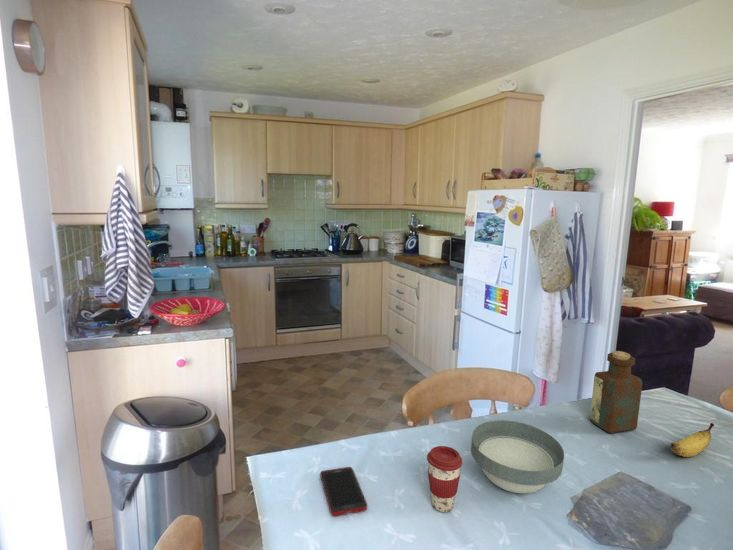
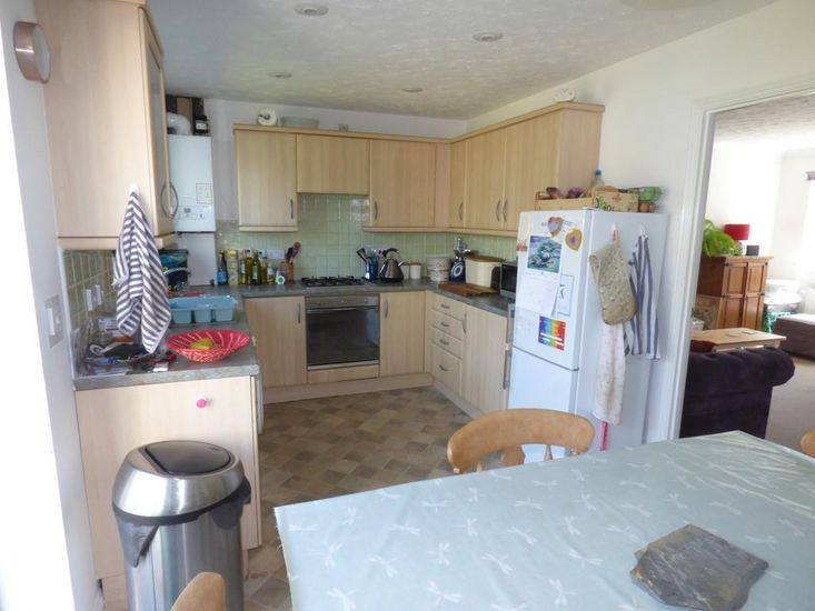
- bowl (515, 461)
- bottle (616, 390)
- coffee cup (443, 479)
- banana (692, 441)
- cell phone (342, 489)
